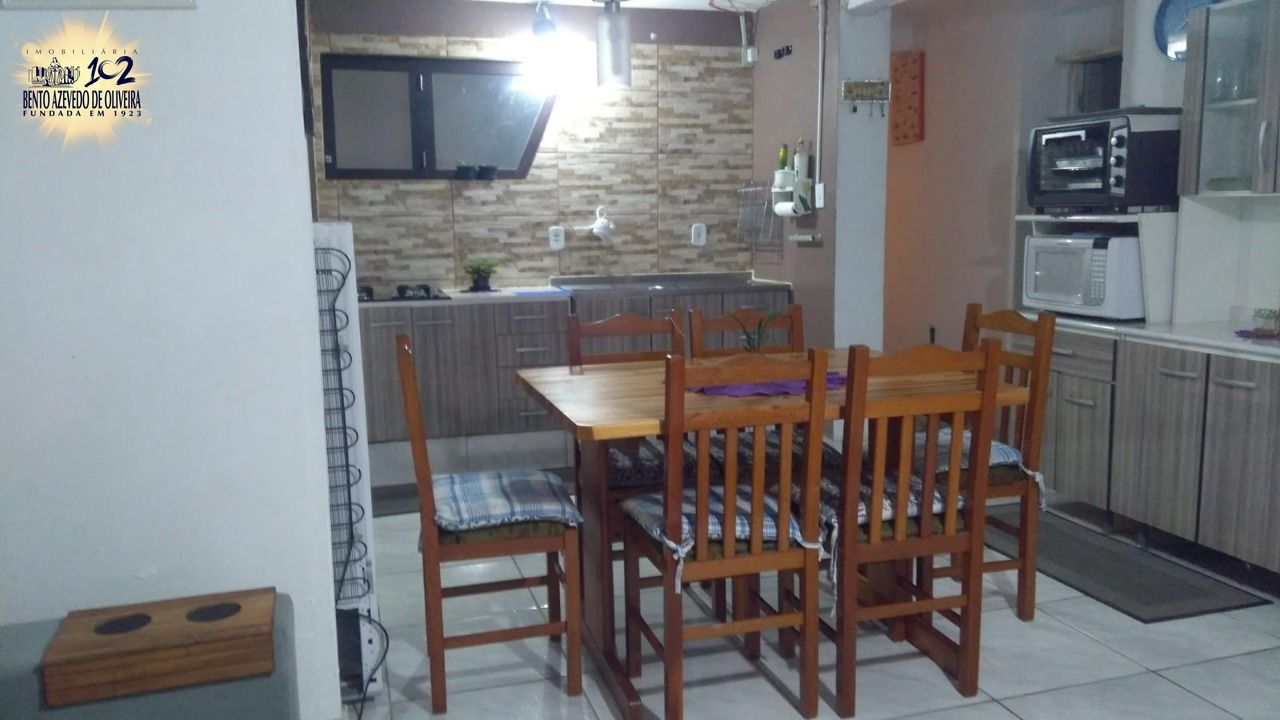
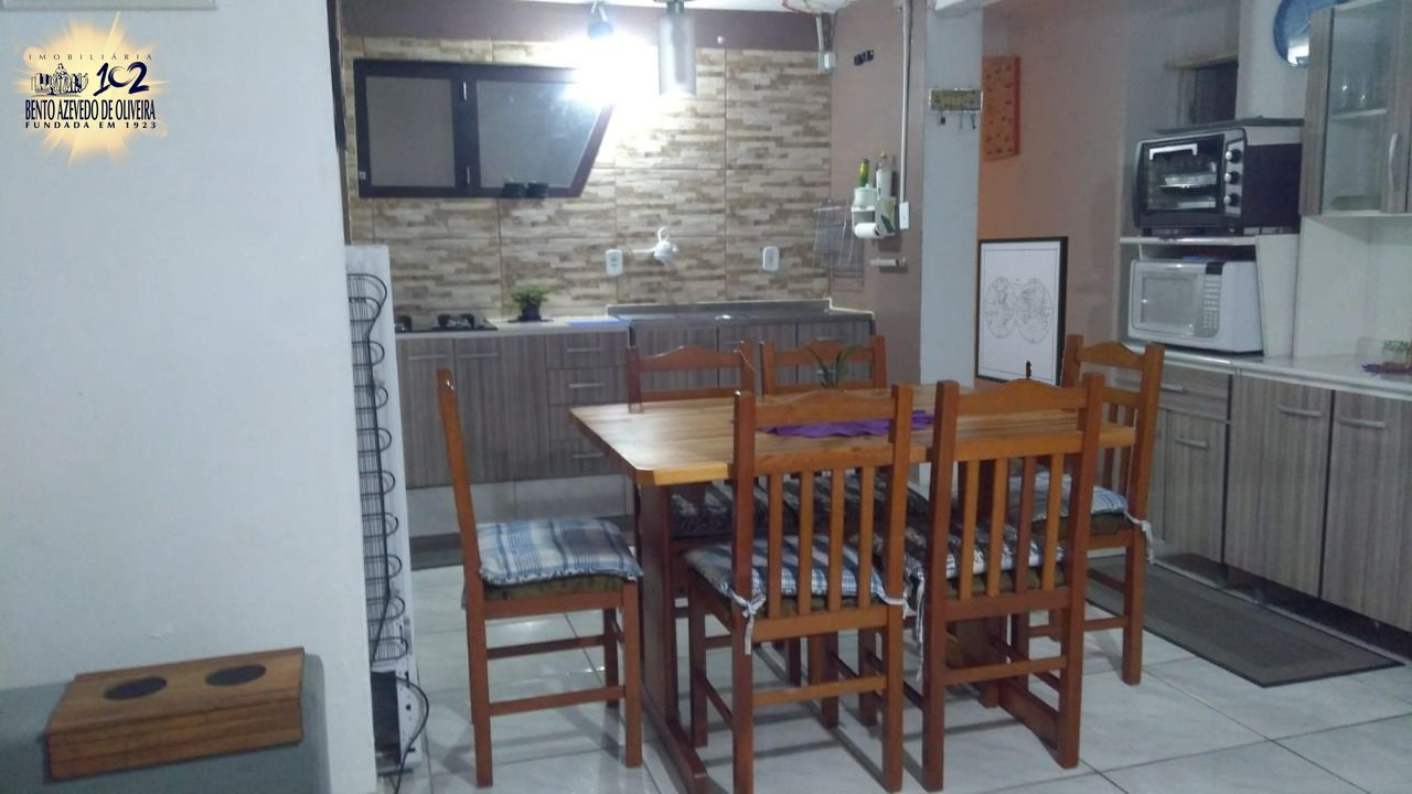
+ wall art (1018, 312)
